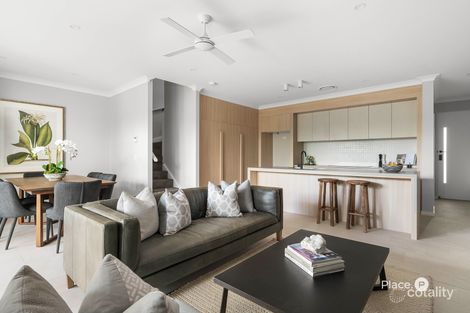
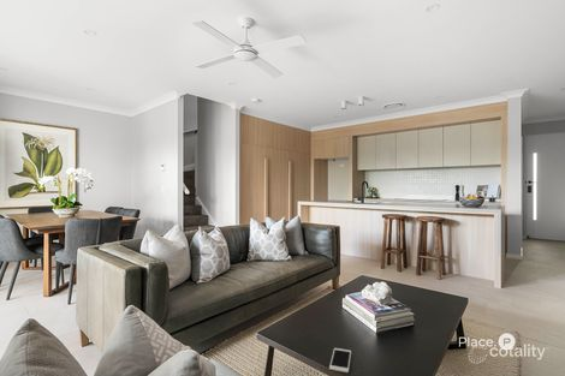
+ cell phone (340, 359)
